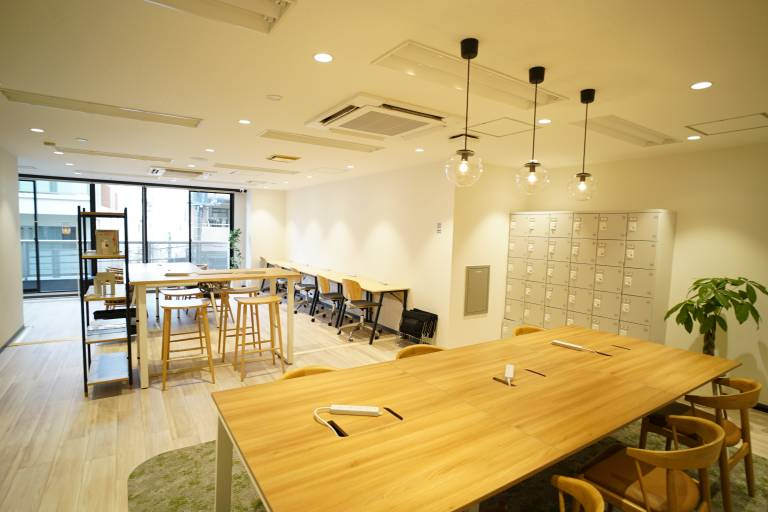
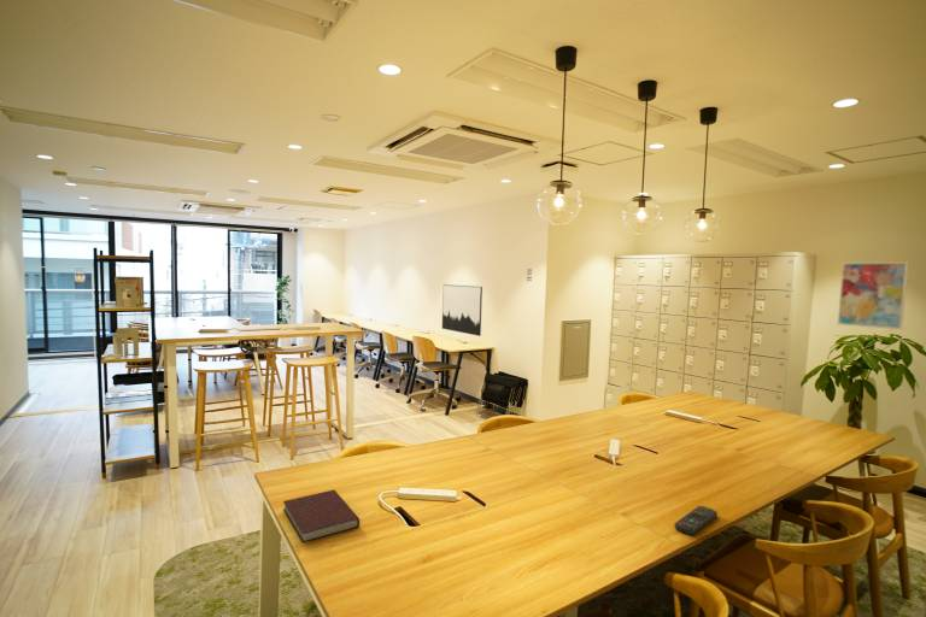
+ wall art (871, 294)
+ remote control (696, 518)
+ wall art (461, 308)
+ notebook (320, 513)
